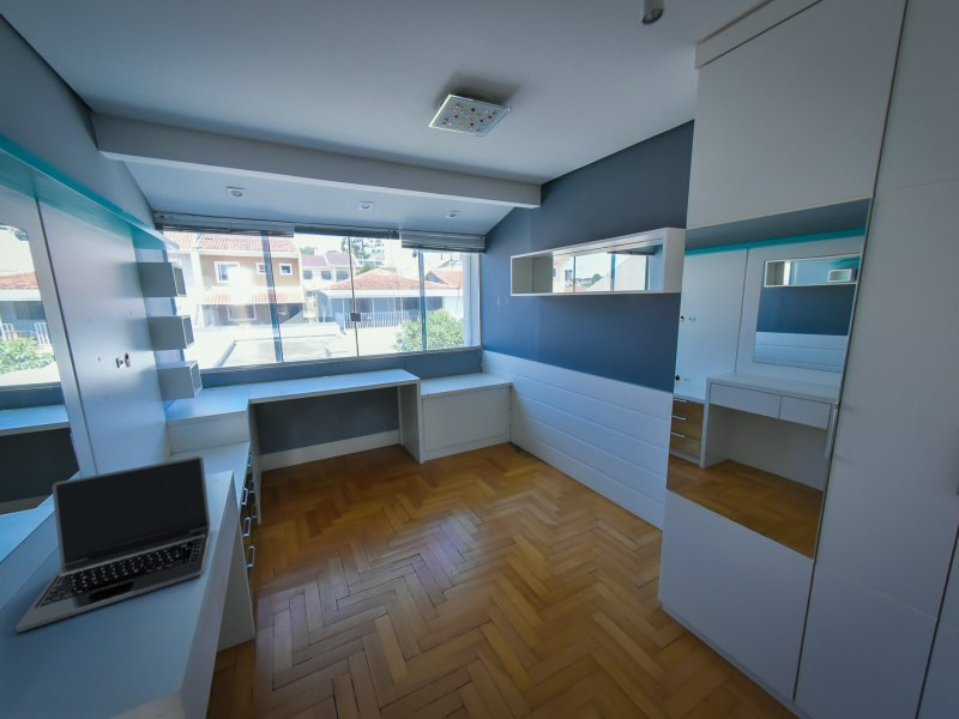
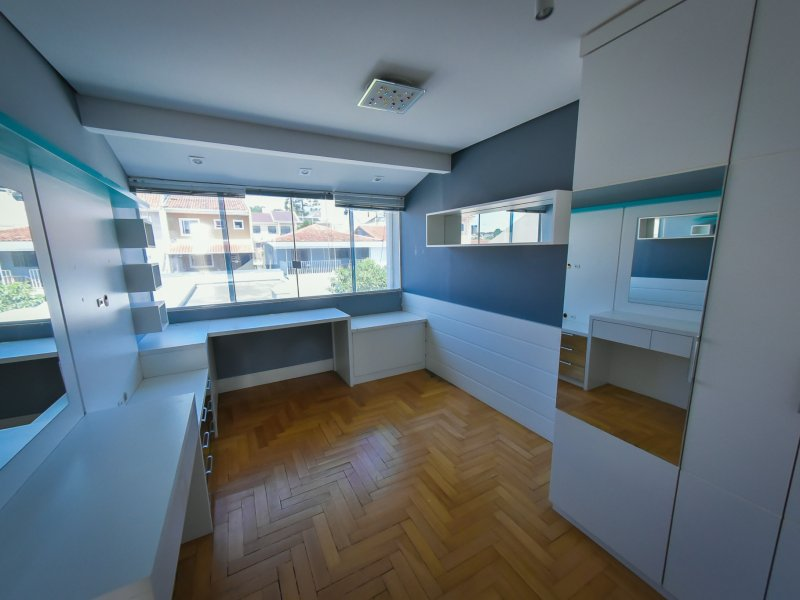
- laptop (126, 528)
